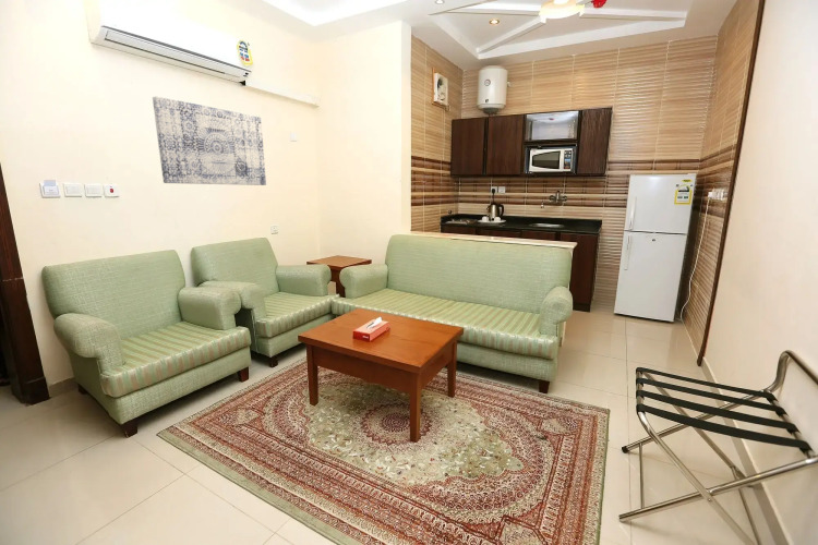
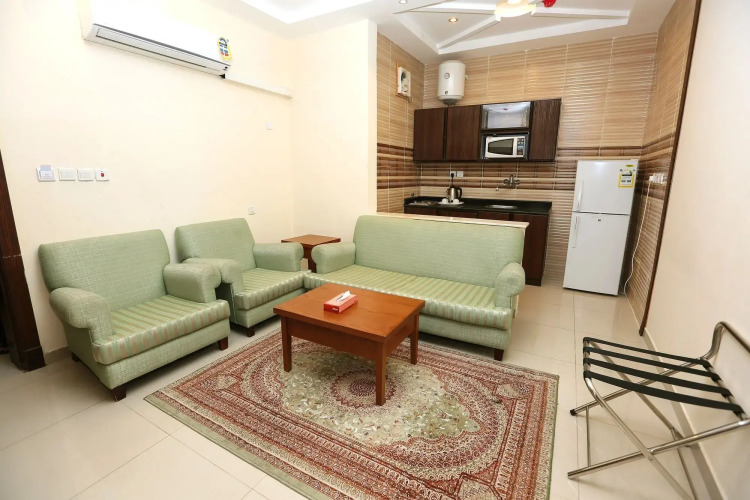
- wall art (216, 146)
